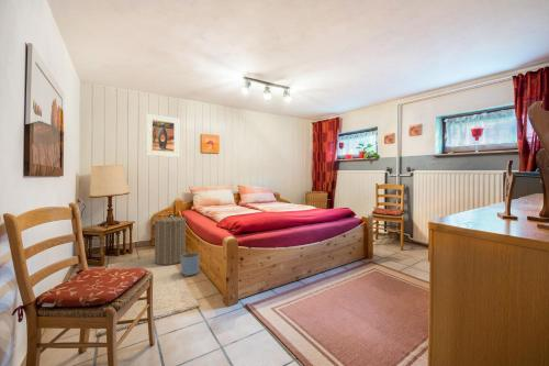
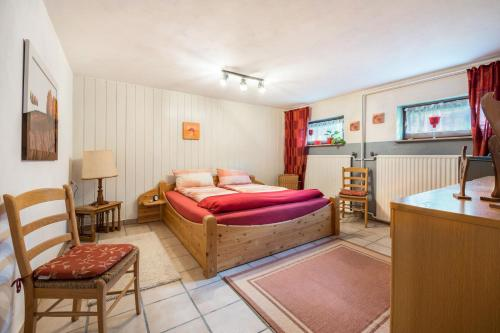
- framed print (163, 136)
- planter (190, 264)
- laundry hamper (170, 235)
